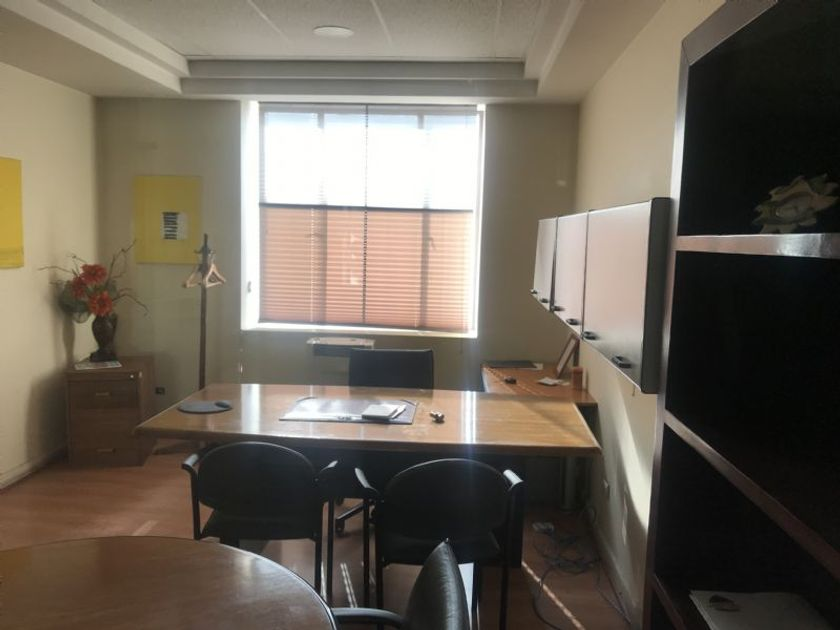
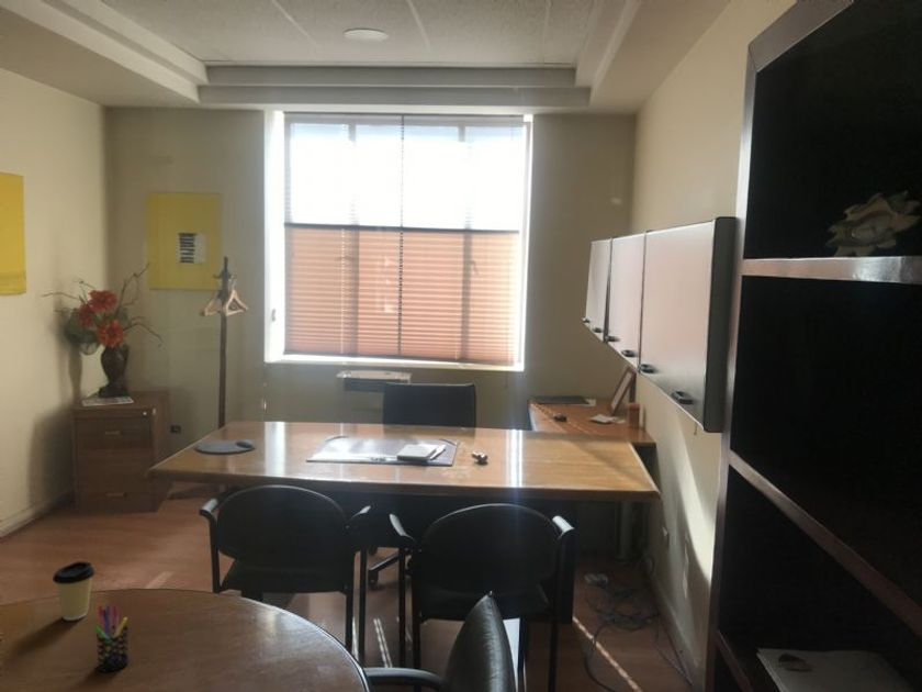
+ coffee cup (74, 591)
+ pen holder (108, 637)
